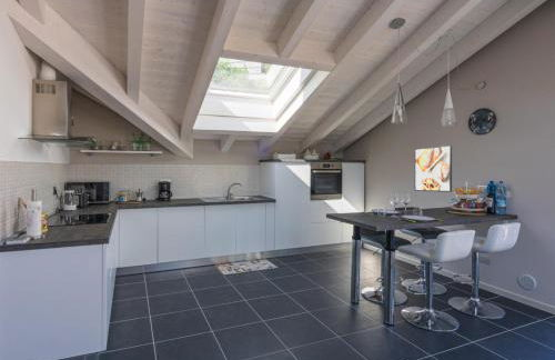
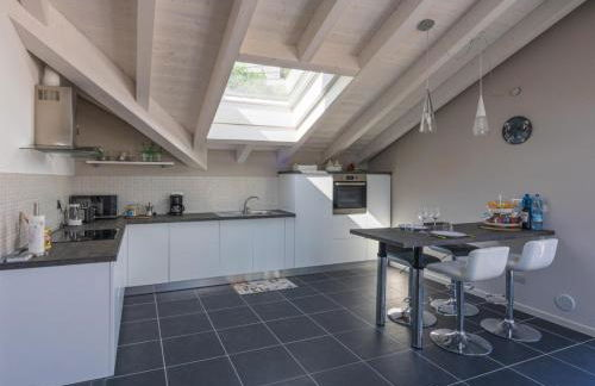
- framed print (432, 169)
